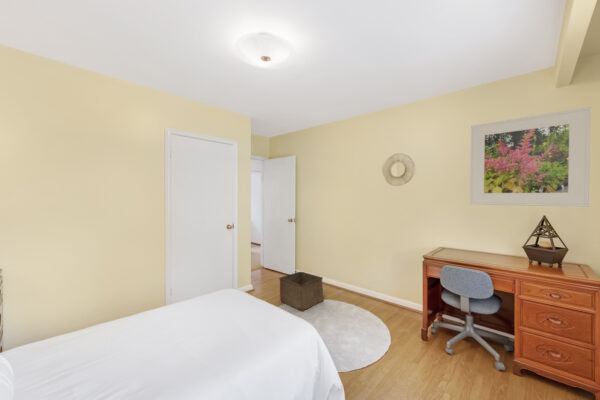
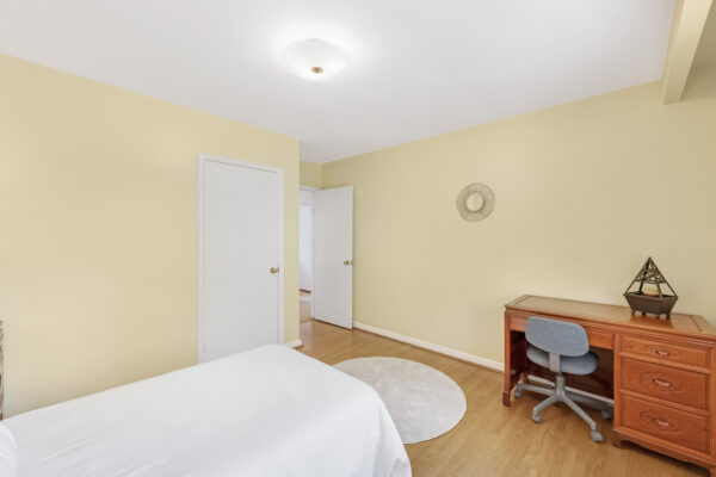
- storage bin (301, 289)
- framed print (522, 161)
